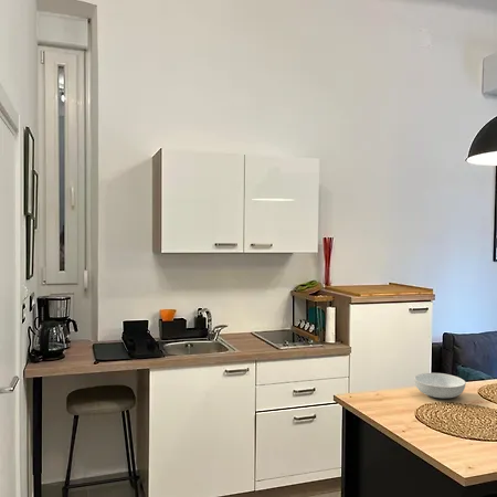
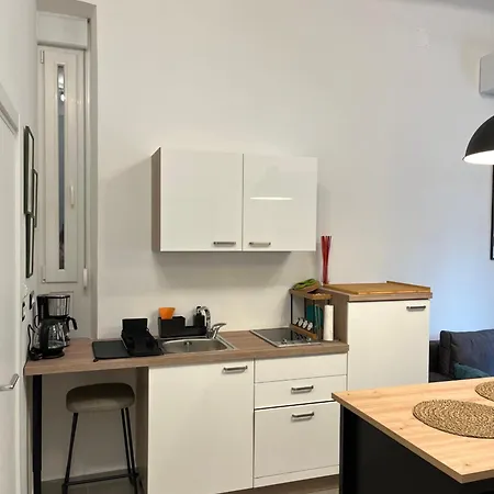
- serving bowl (438, 387)
